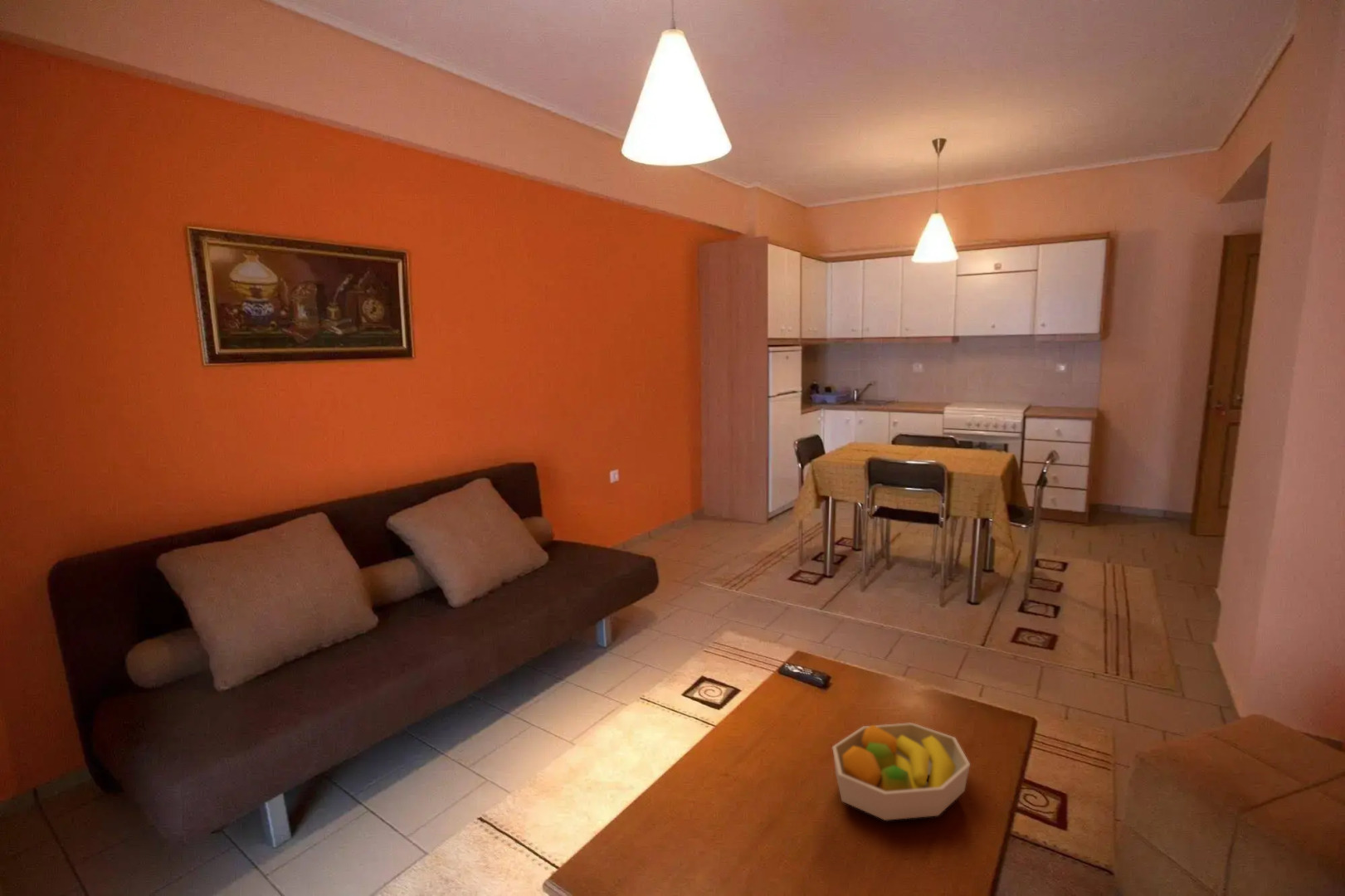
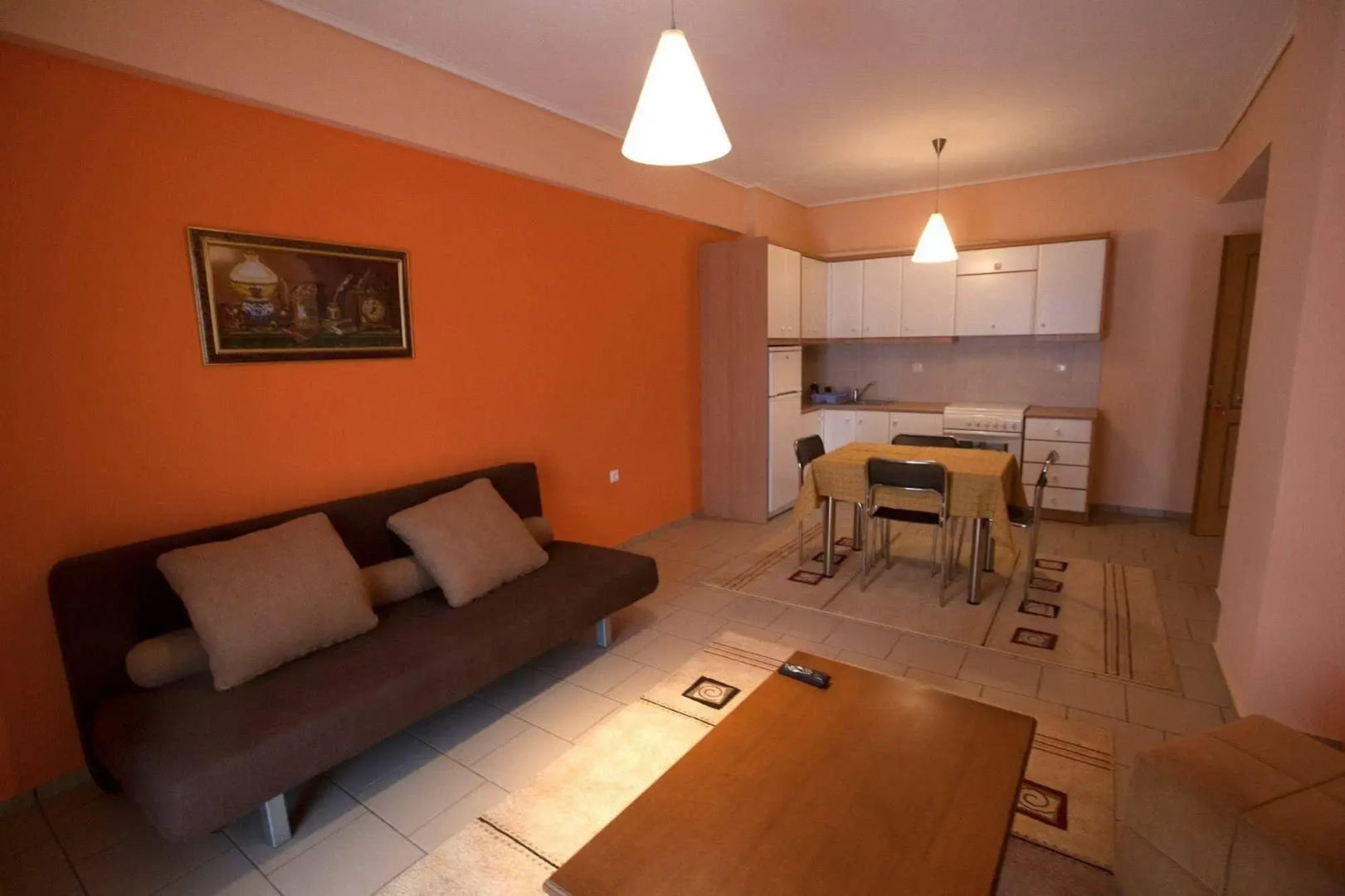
- fruit bowl (899, 765)
